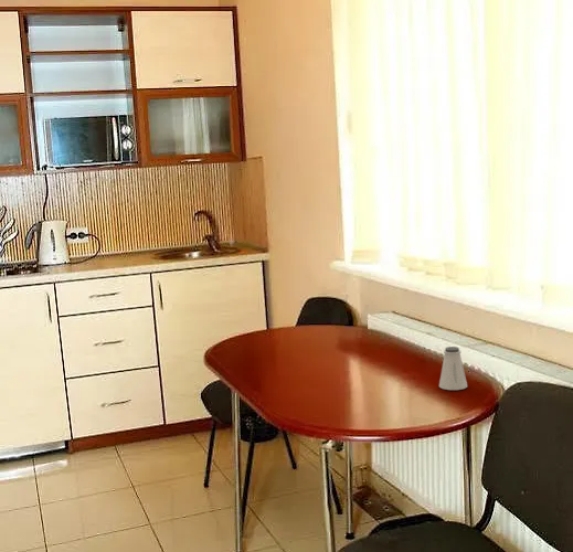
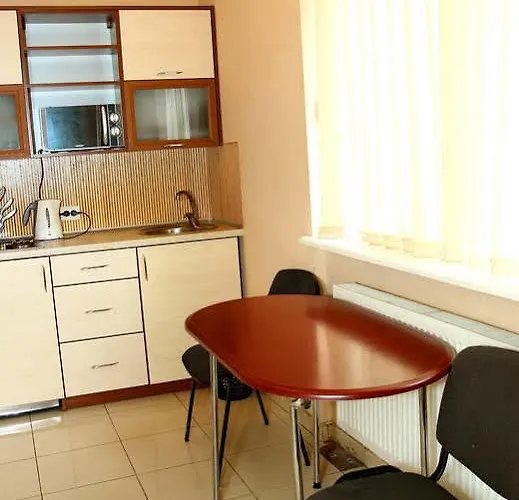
- saltshaker (453, 367)
